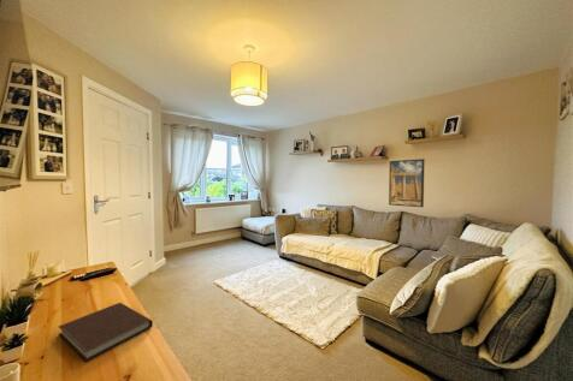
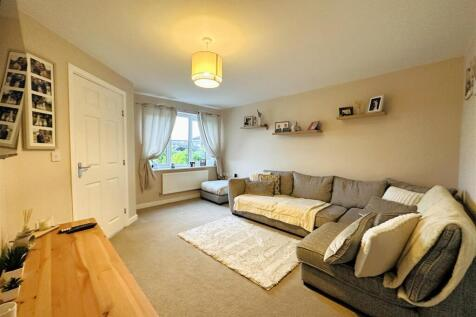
- notebook (106, 326)
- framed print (406, 183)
